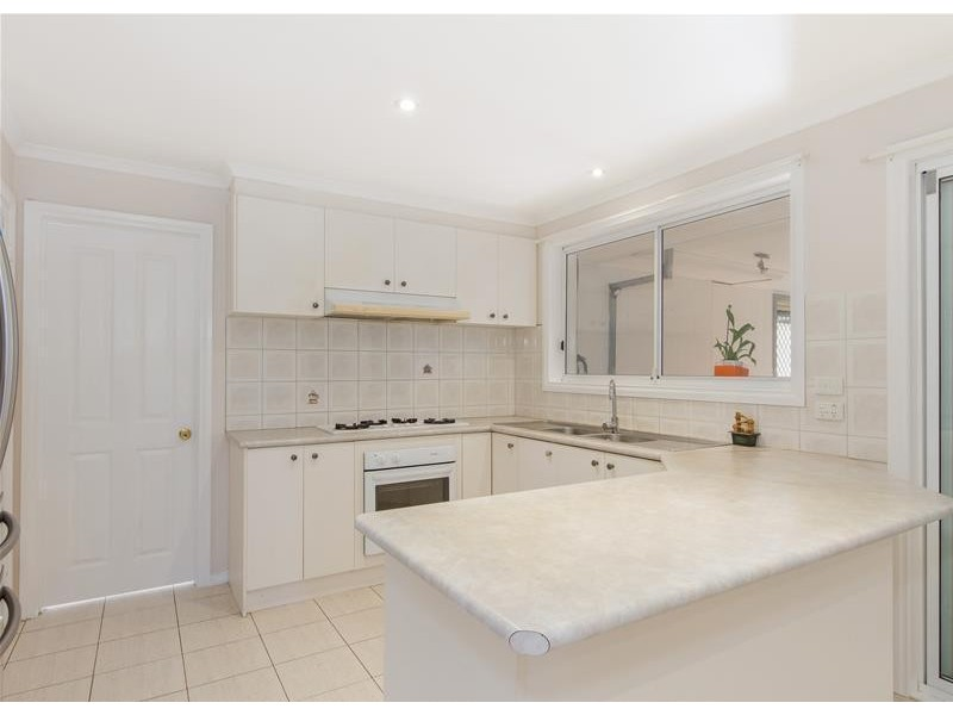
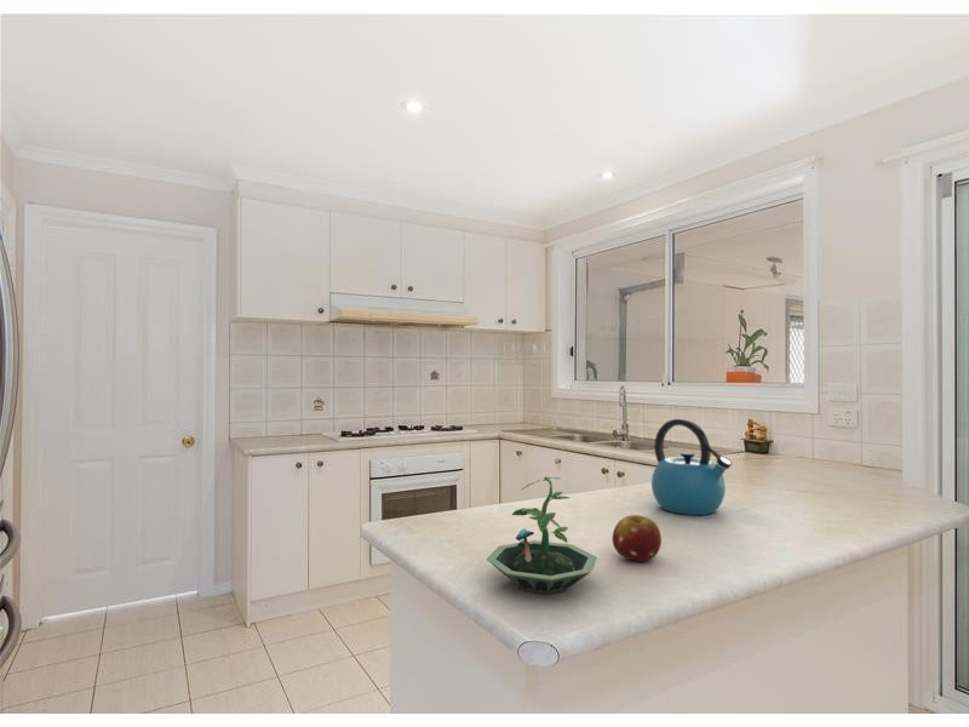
+ kettle (690, 464)
+ terrarium (545, 499)
+ fruit (636, 537)
